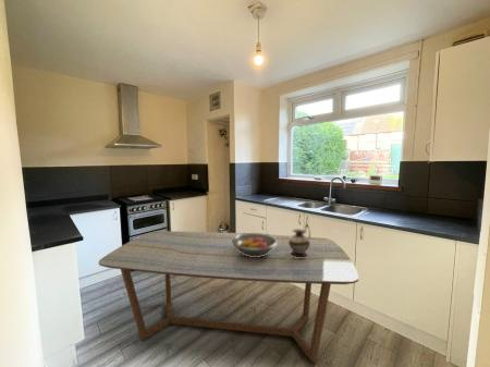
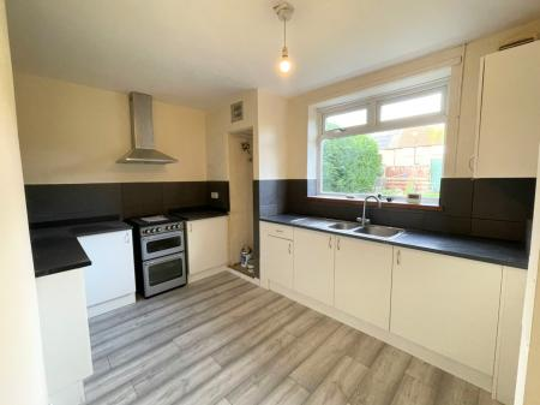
- fruit bowl (254, 244)
- pitcher (299, 240)
- dining table (228, 279)
